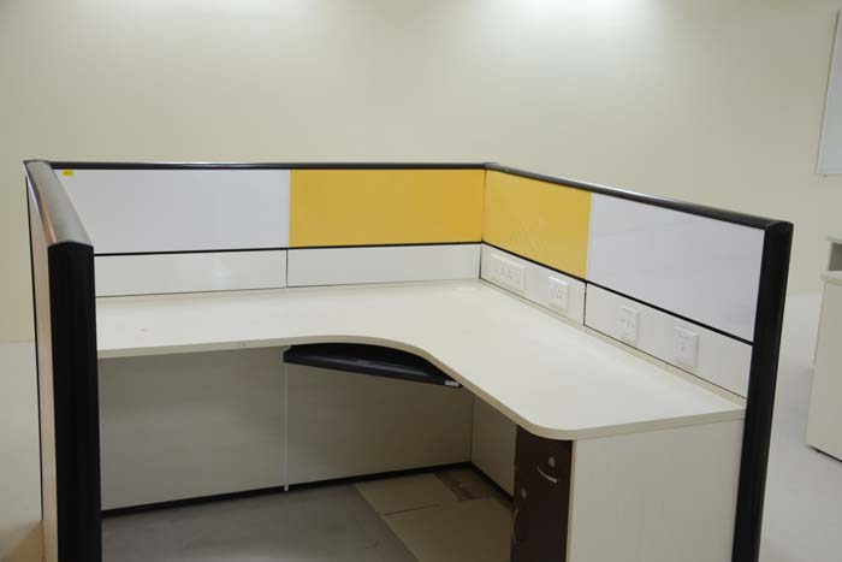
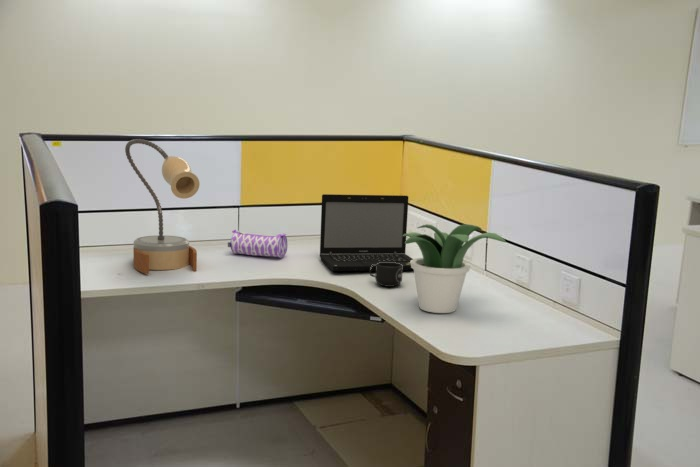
+ mug (385, 273)
+ pencil case (258, 243)
+ potted plant (449, 268)
+ table lamp (160, 205)
+ laptop (372, 232)
